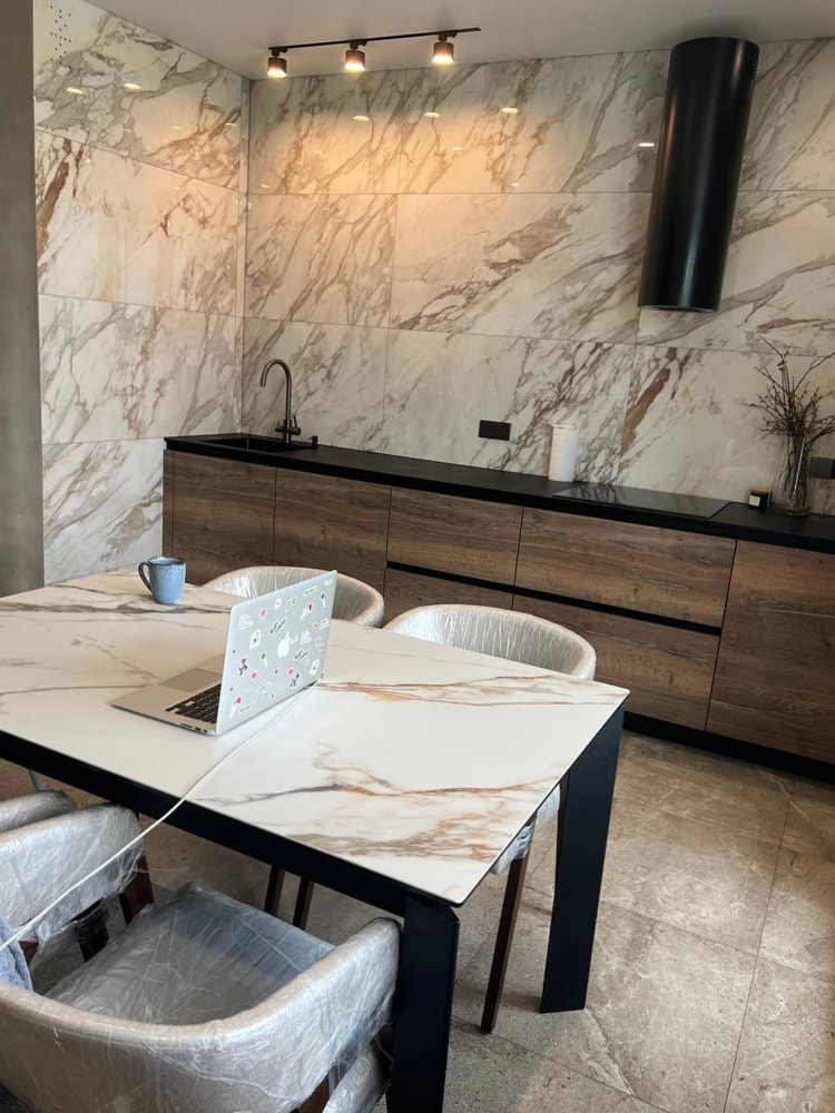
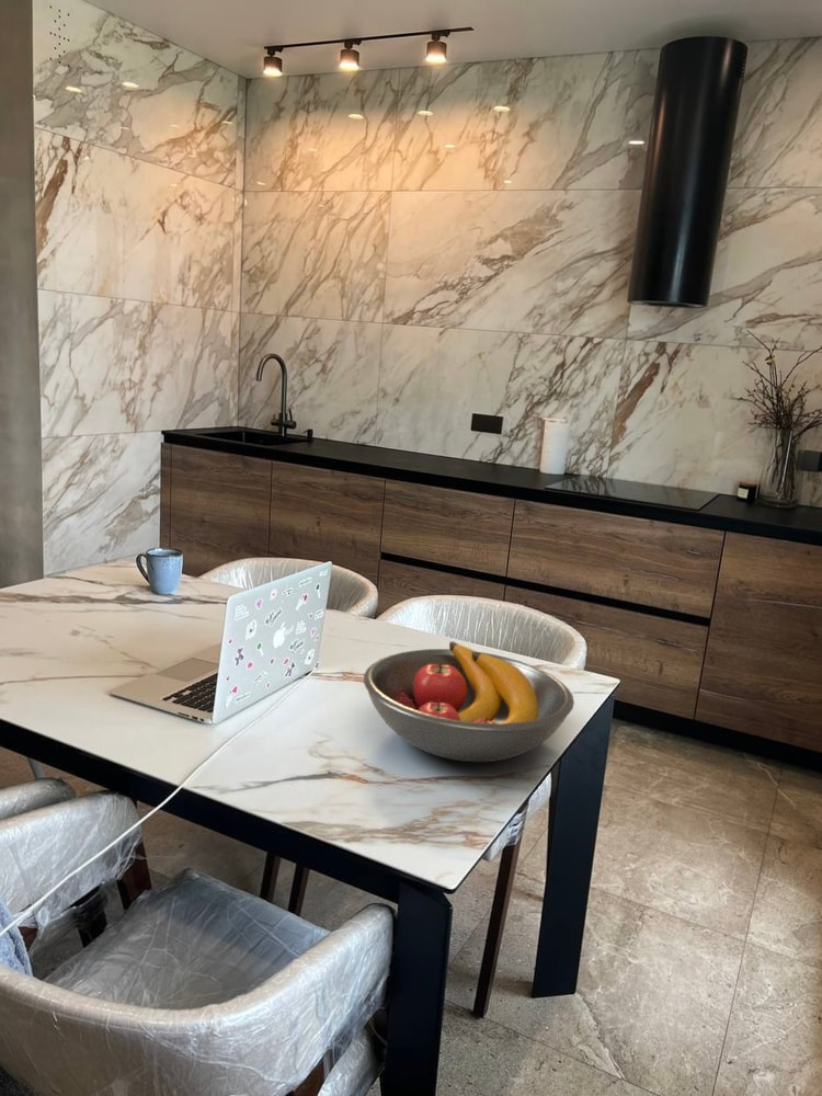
+ fruit bowl (466, 704)
